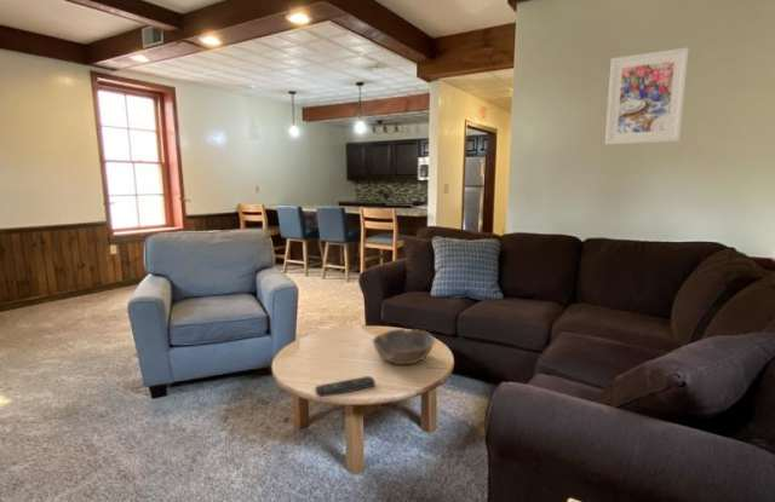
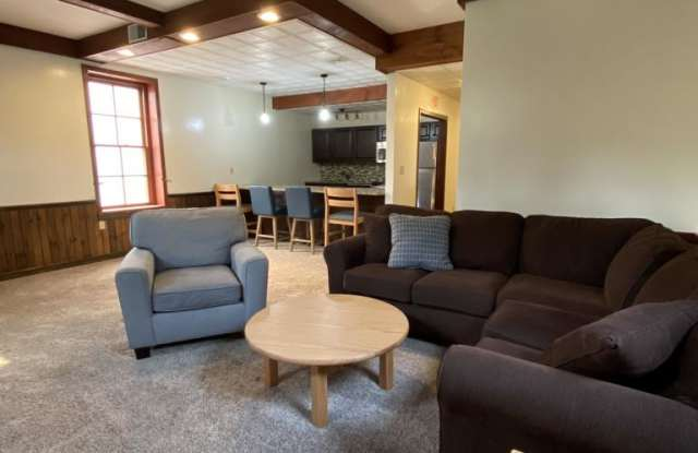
- remote control (345, 386)
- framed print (644, 98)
- bowl (403, 347)
